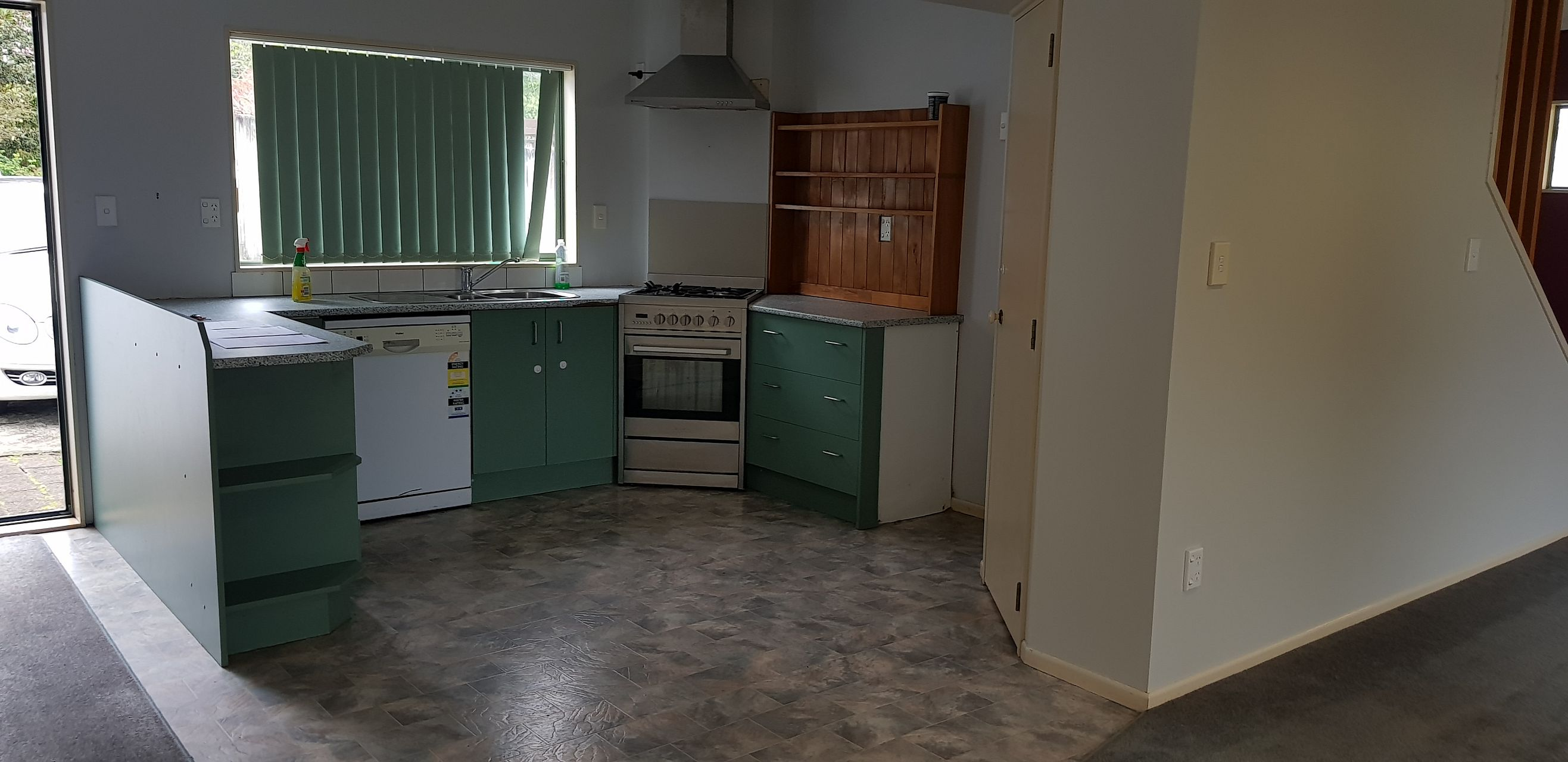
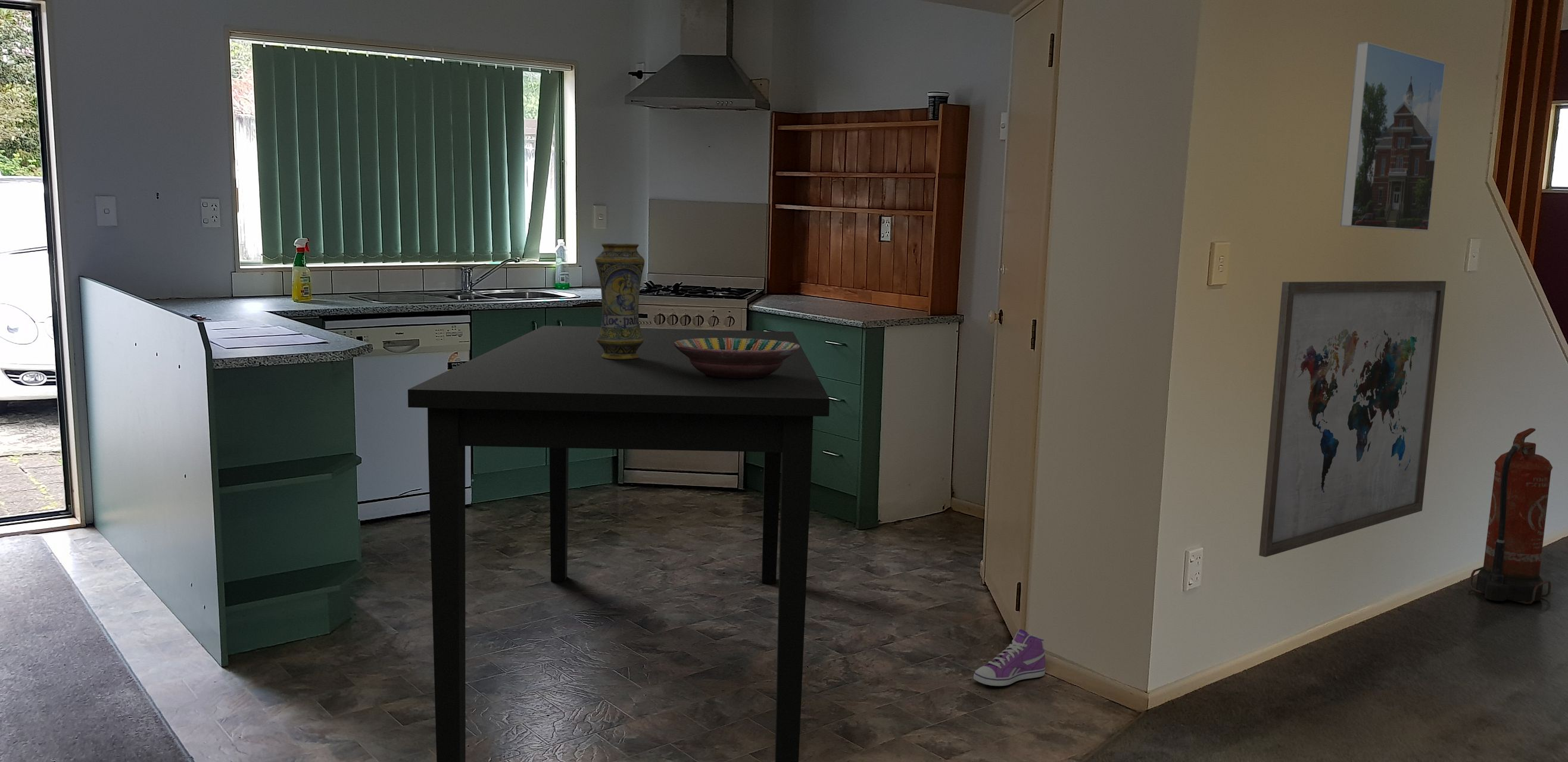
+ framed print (1394, 142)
+ serving bowl (736, 358)
+ fire extinguisher (1514, 514)
+ dining table (652, 449)
+ vase (619, 300)
+ wall art (1359, 408)
+ sneaker (1009, 655)
